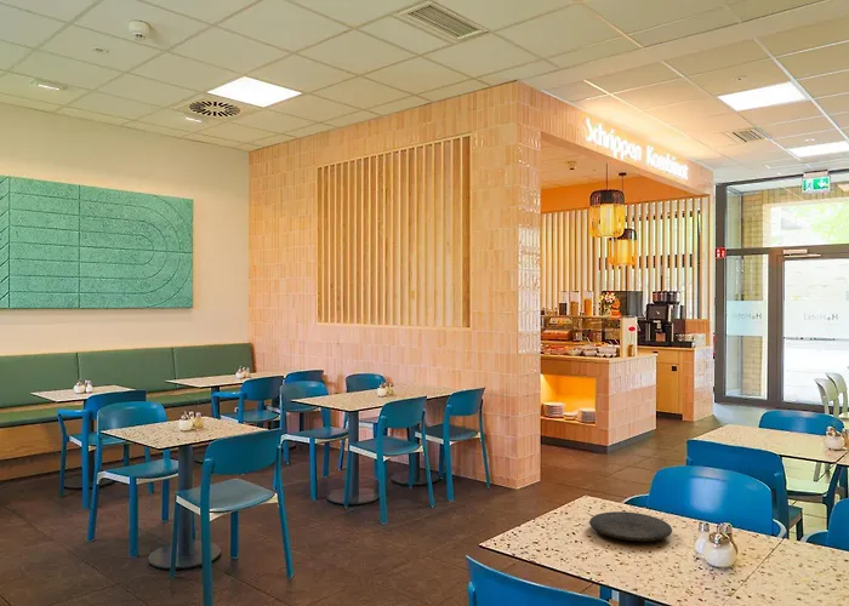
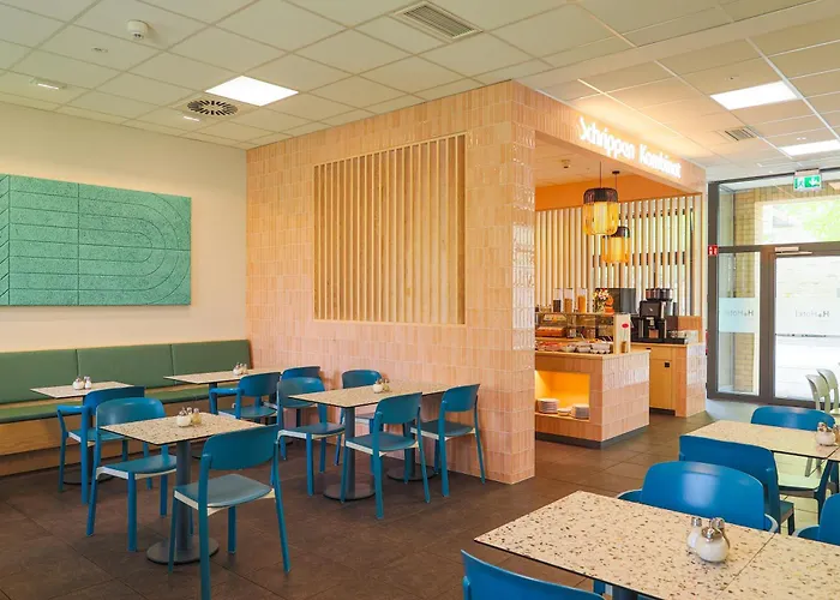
- plate (629, 527)
